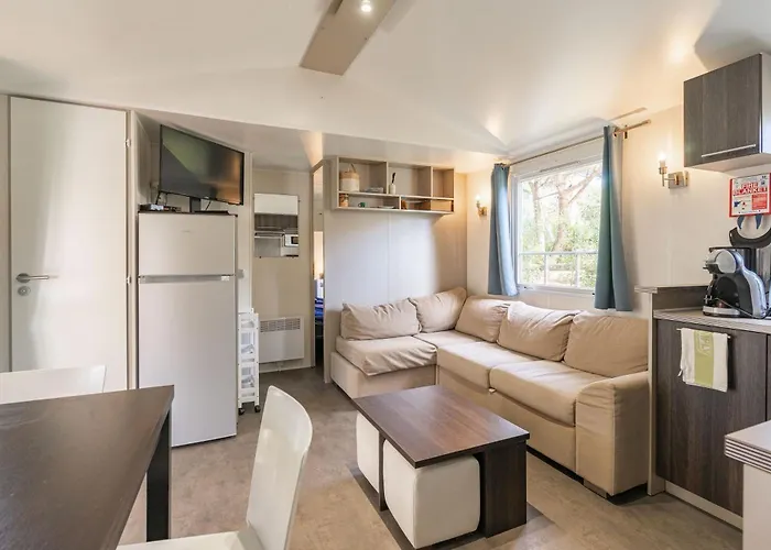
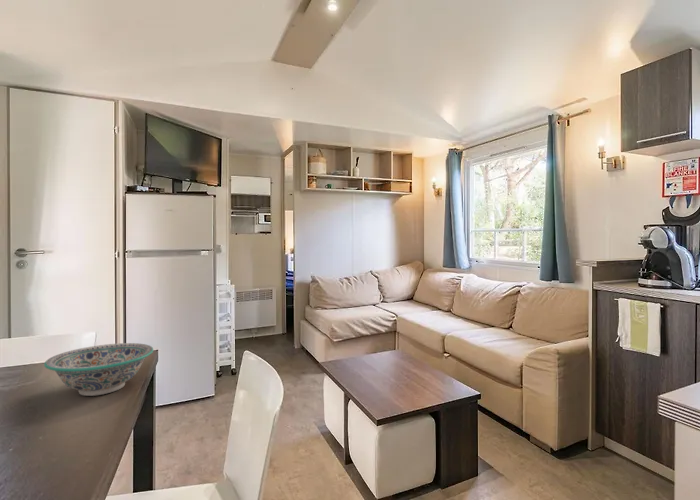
+ decorative bowl (102, 371)
